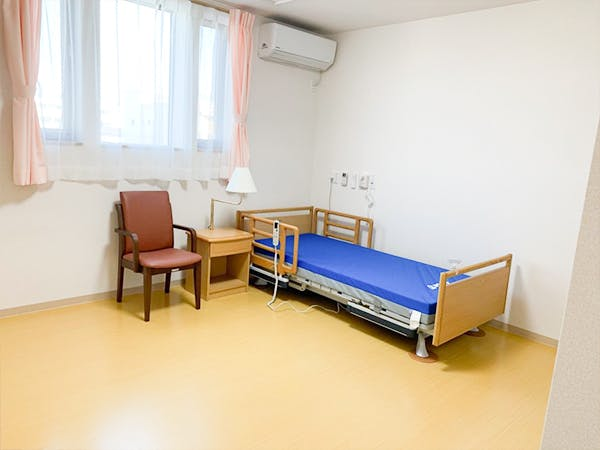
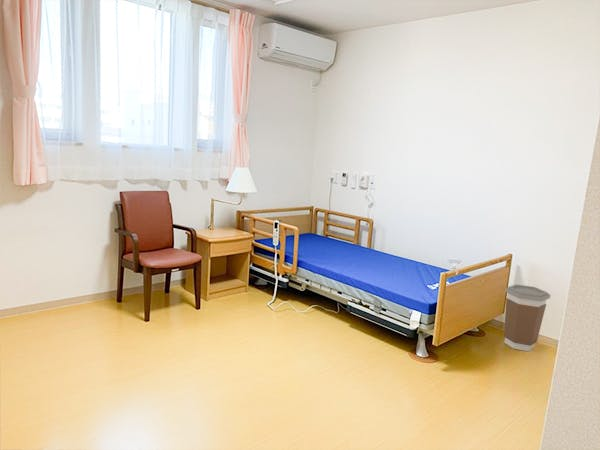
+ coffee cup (523, 317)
